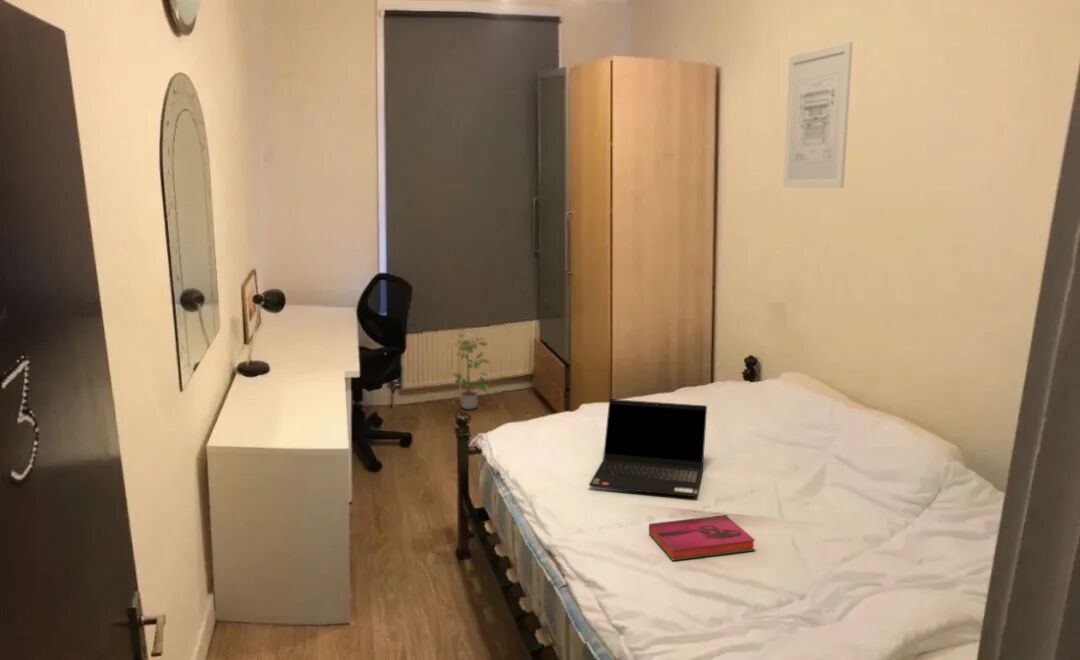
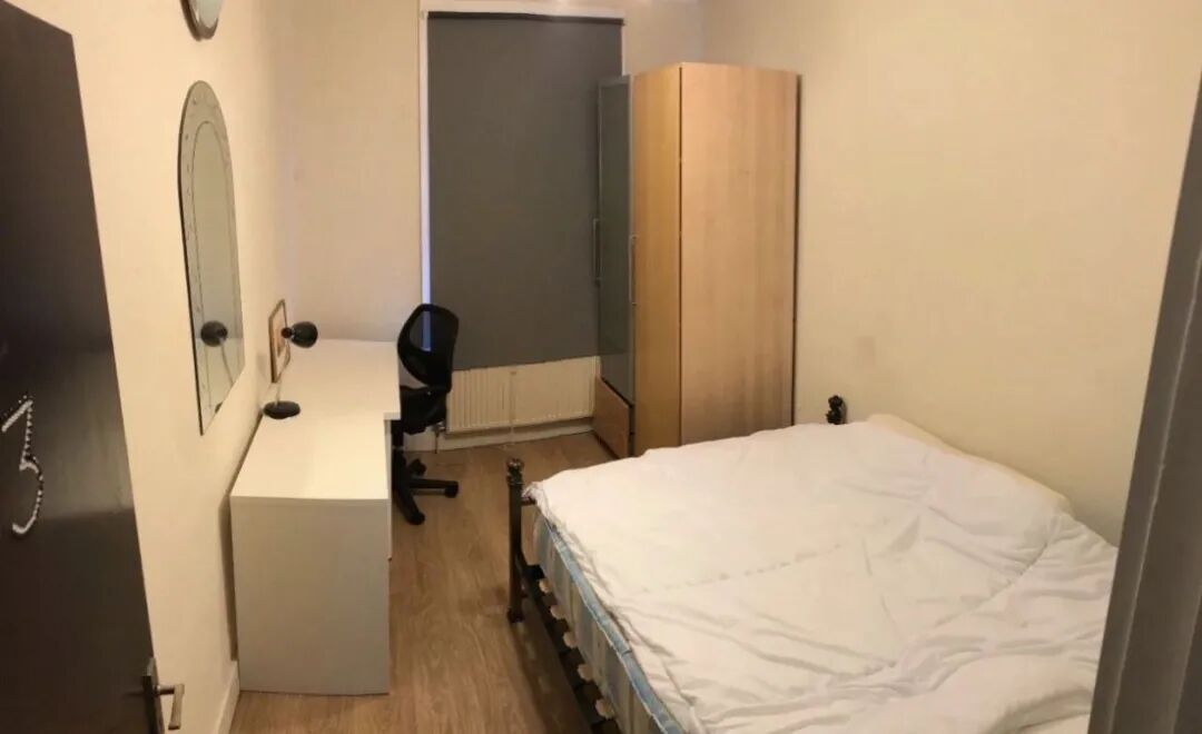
- potted plant (475, 367)
- wall art (815, 120)
- hardback book (700, 536)
- laptop computer (650, 445)
